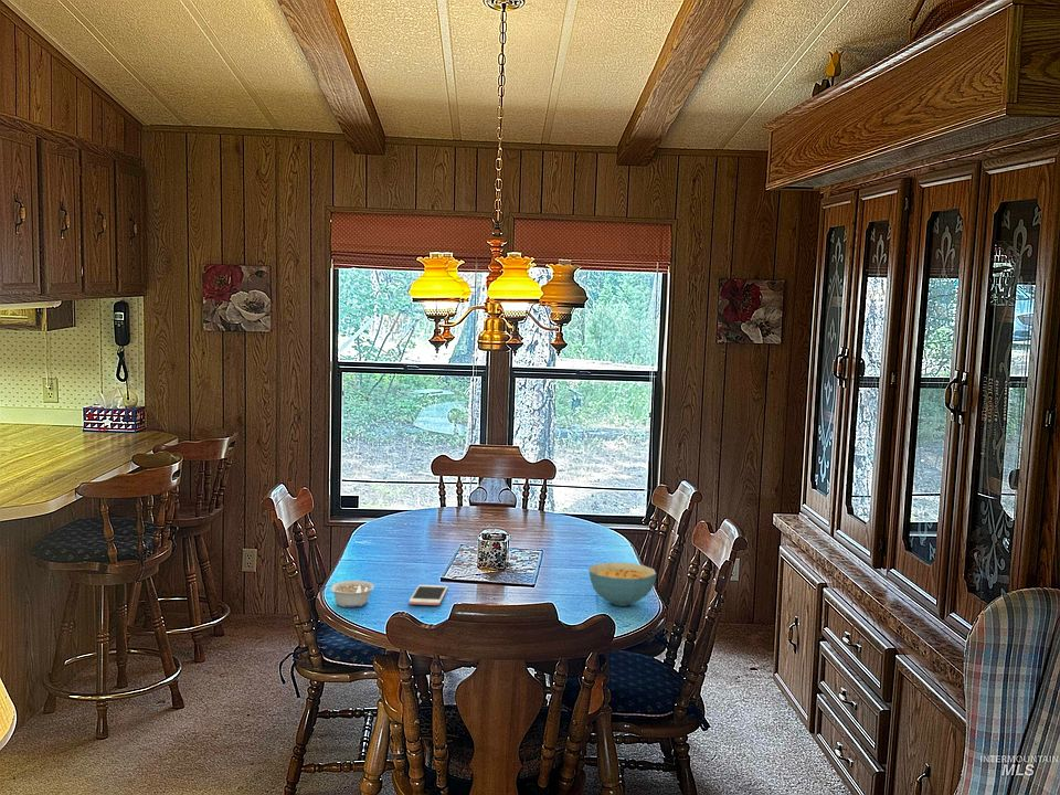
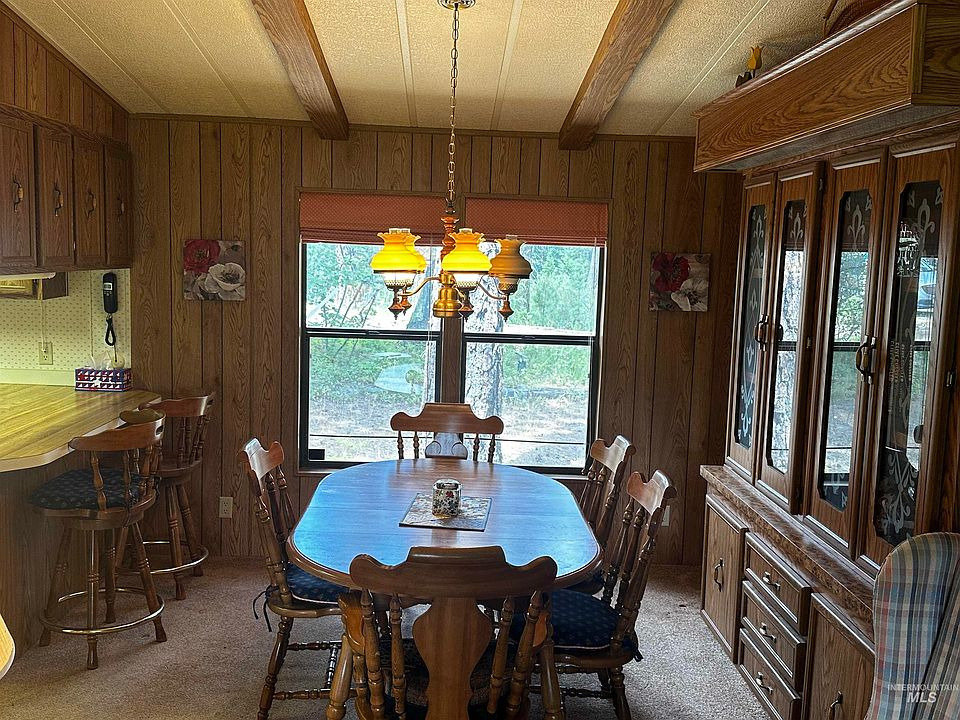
- cell phone (428, 594)
- legume (351, 593)
- cereal bowl (622, 586)
